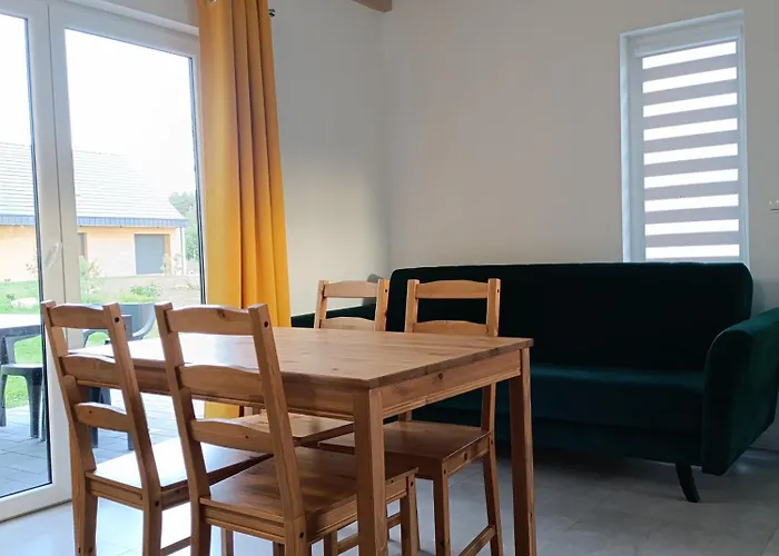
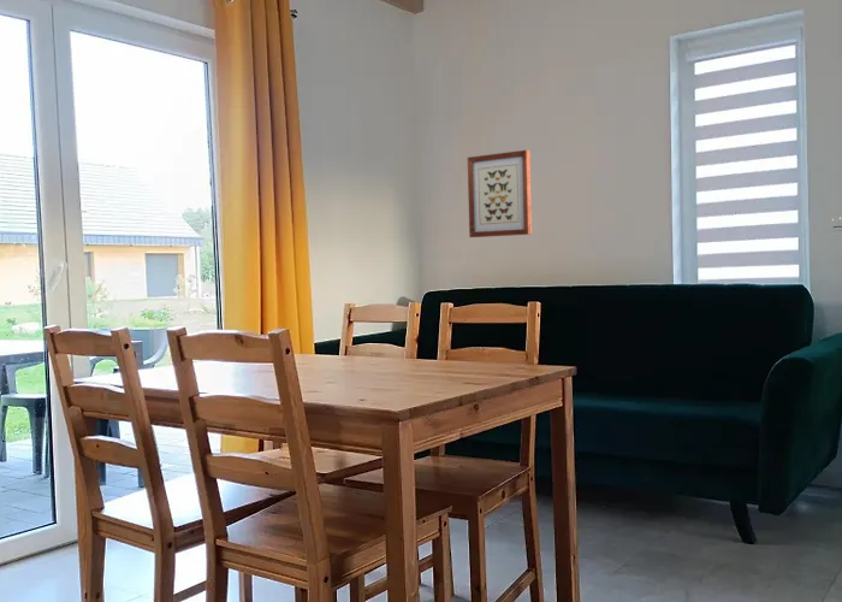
+ wall art (498, 195)
